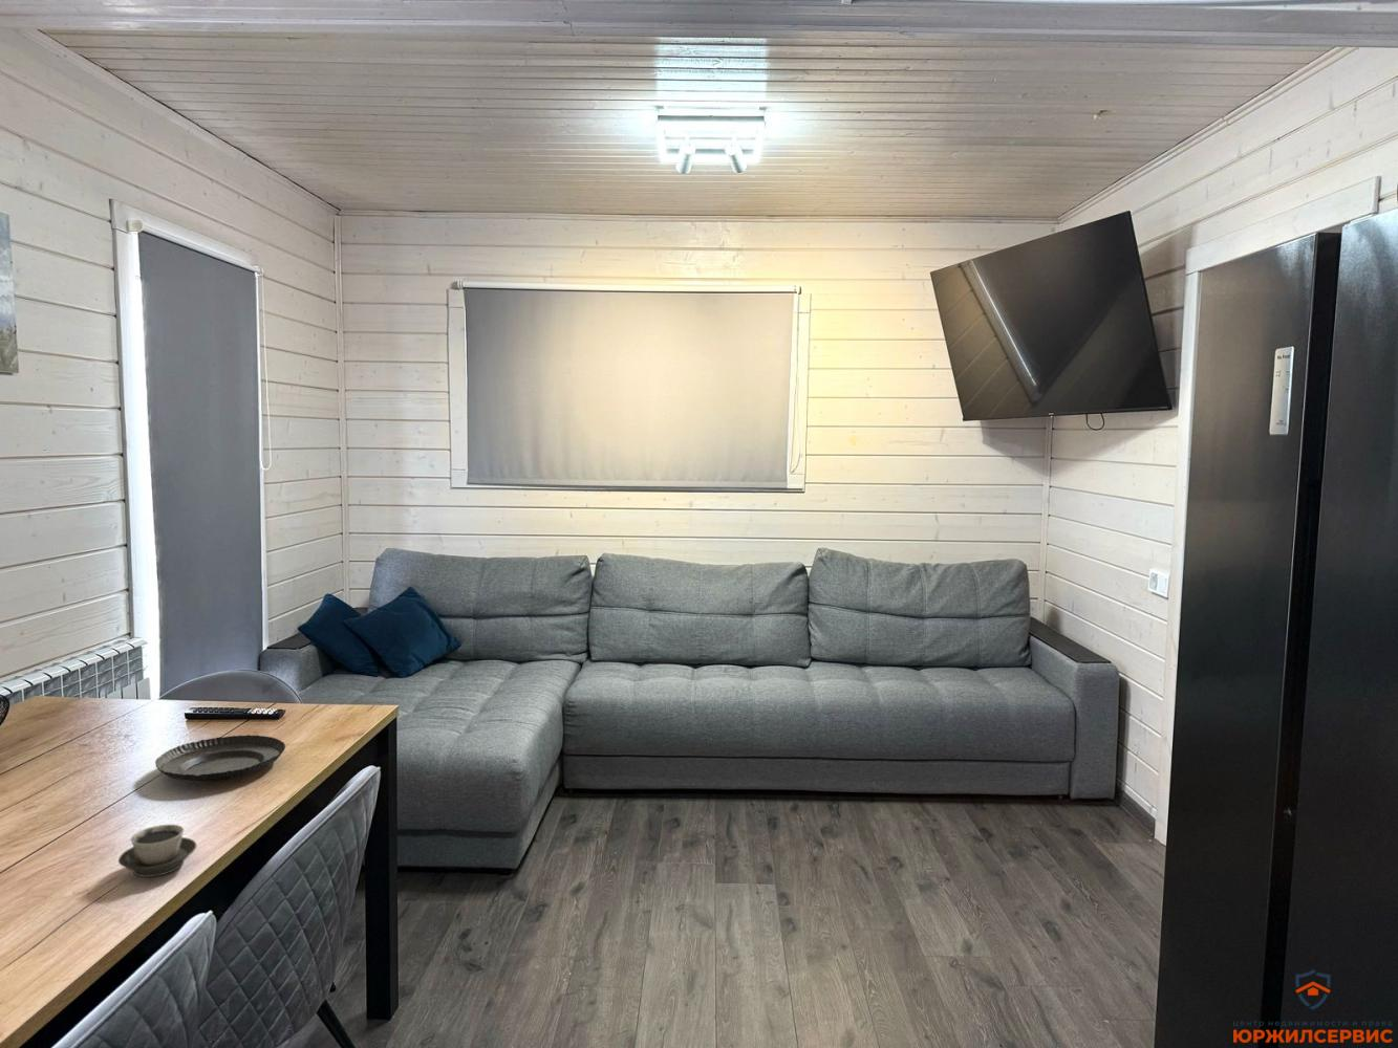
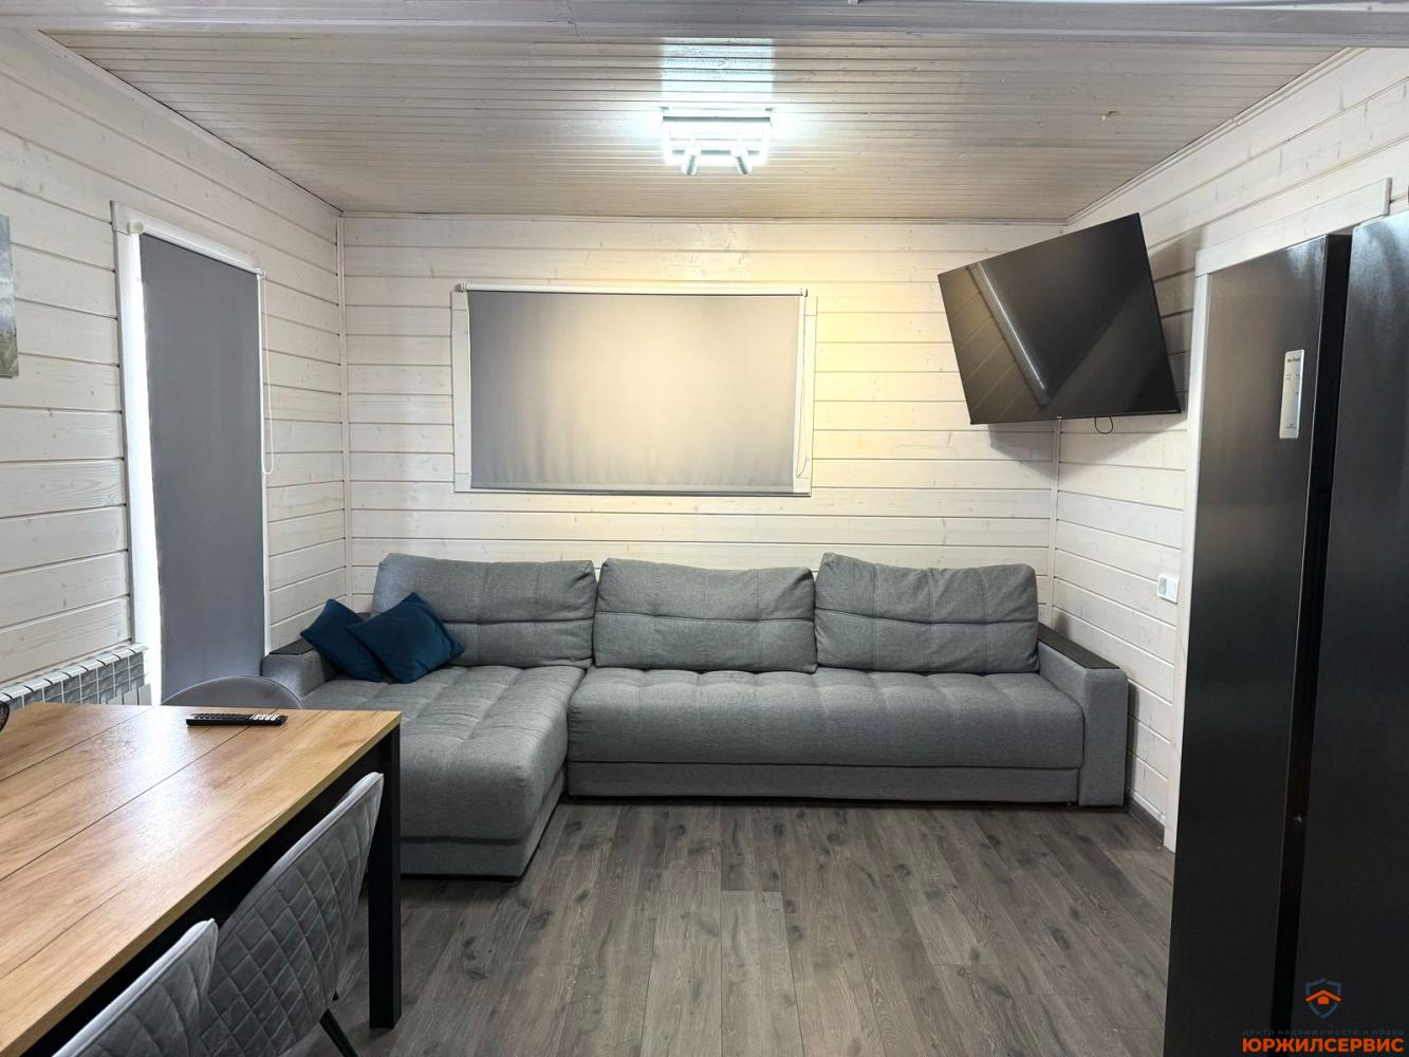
- tart tin (223, 760)
- cup (158, 850)
